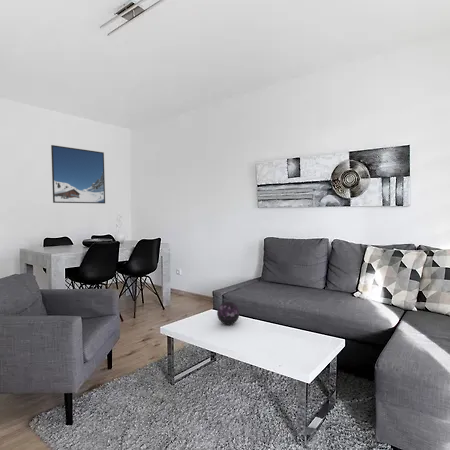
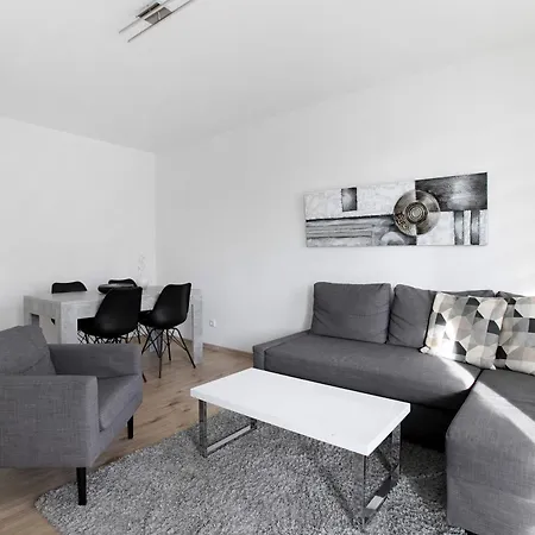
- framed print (79, 176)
- decorative orb (228, 313)
